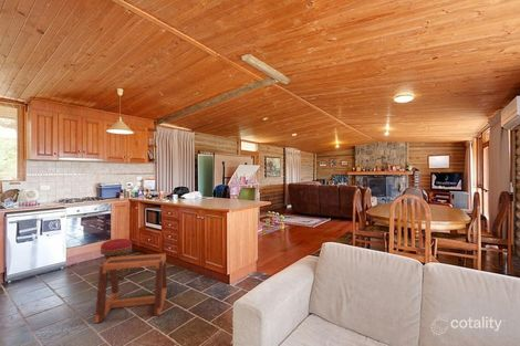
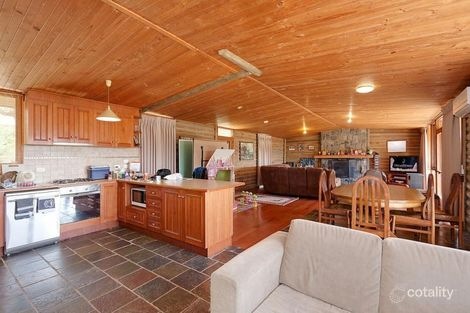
- stool (115, 256)
- stool (135, 266)
